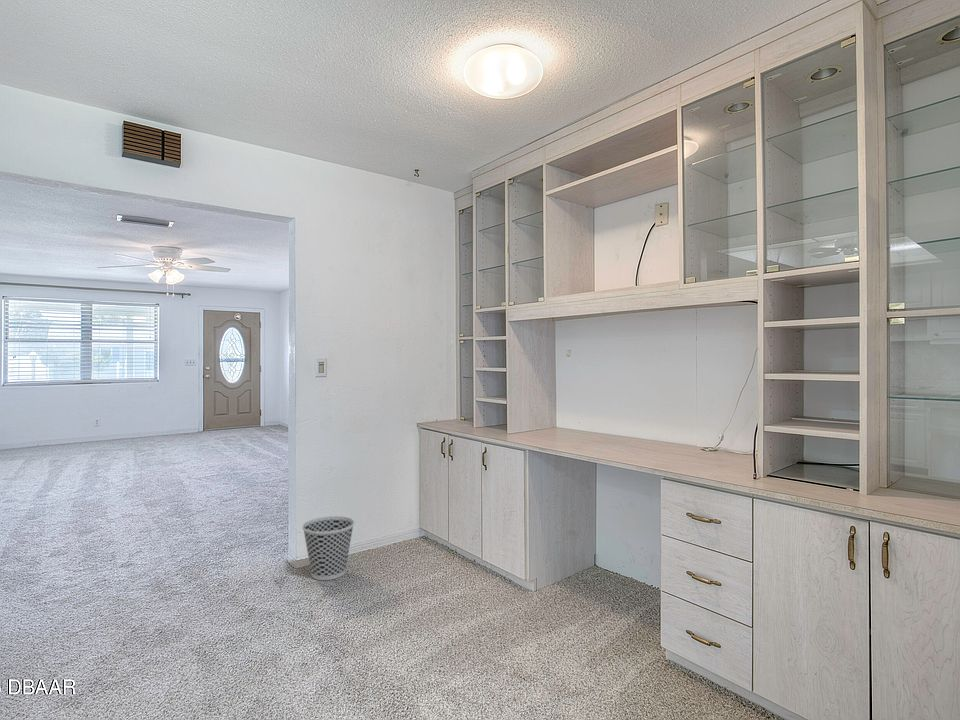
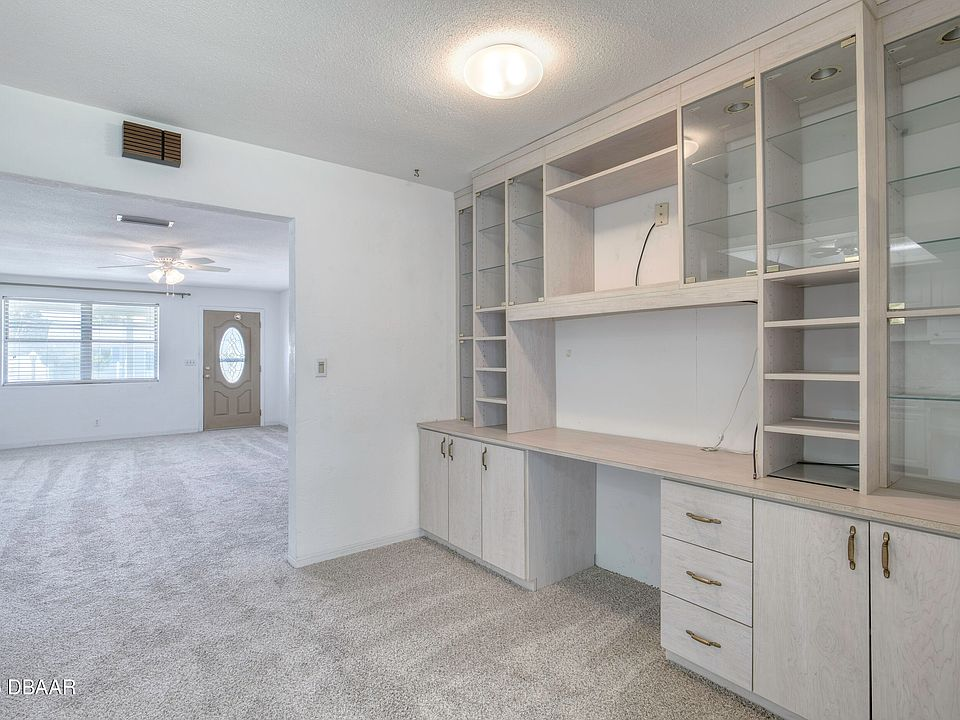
- wastebasket (328, 548)
